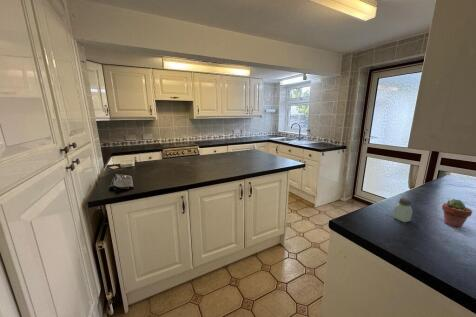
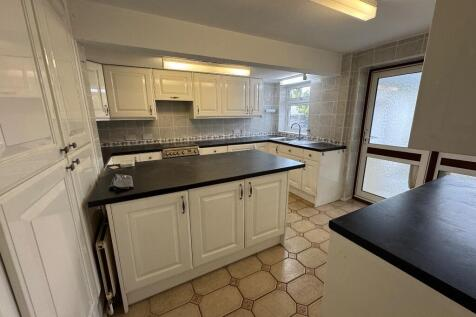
- potted succulent (455, 212)
- saltshaker (403, 209)
